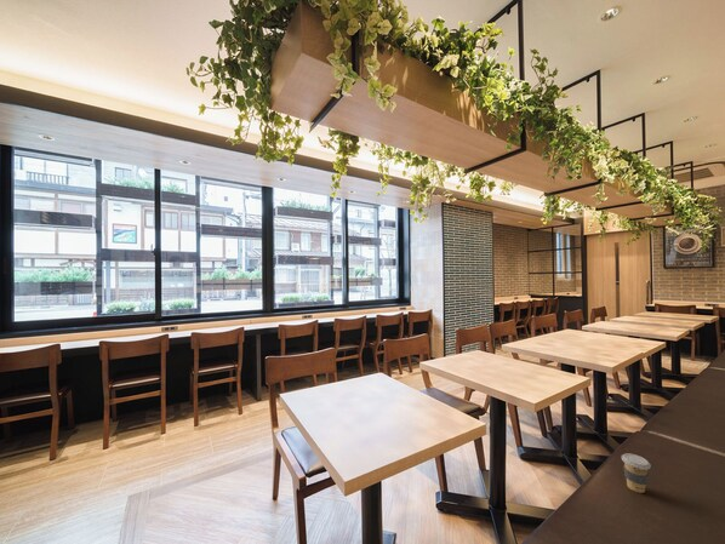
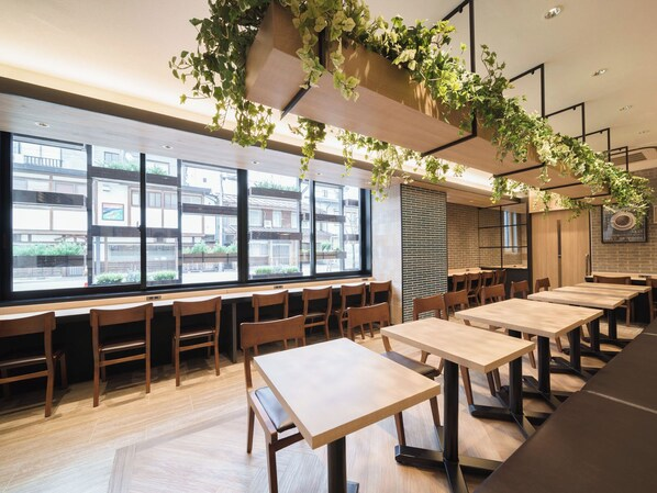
- coffee cup (635, 473)
